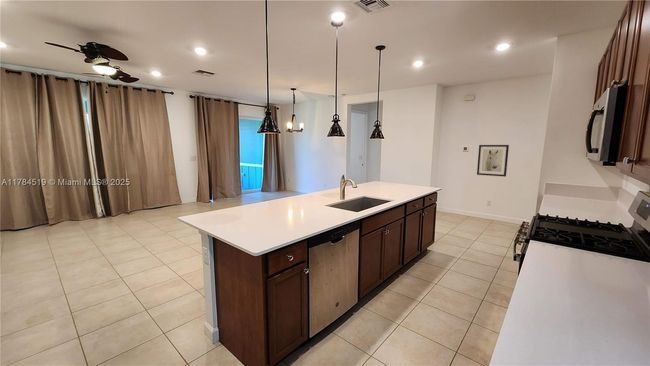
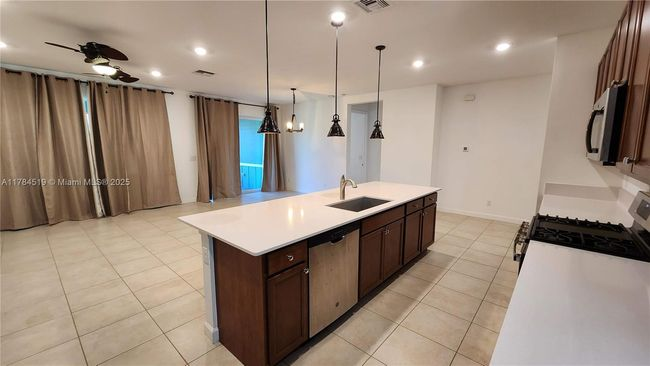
- wall art (492, 160)
